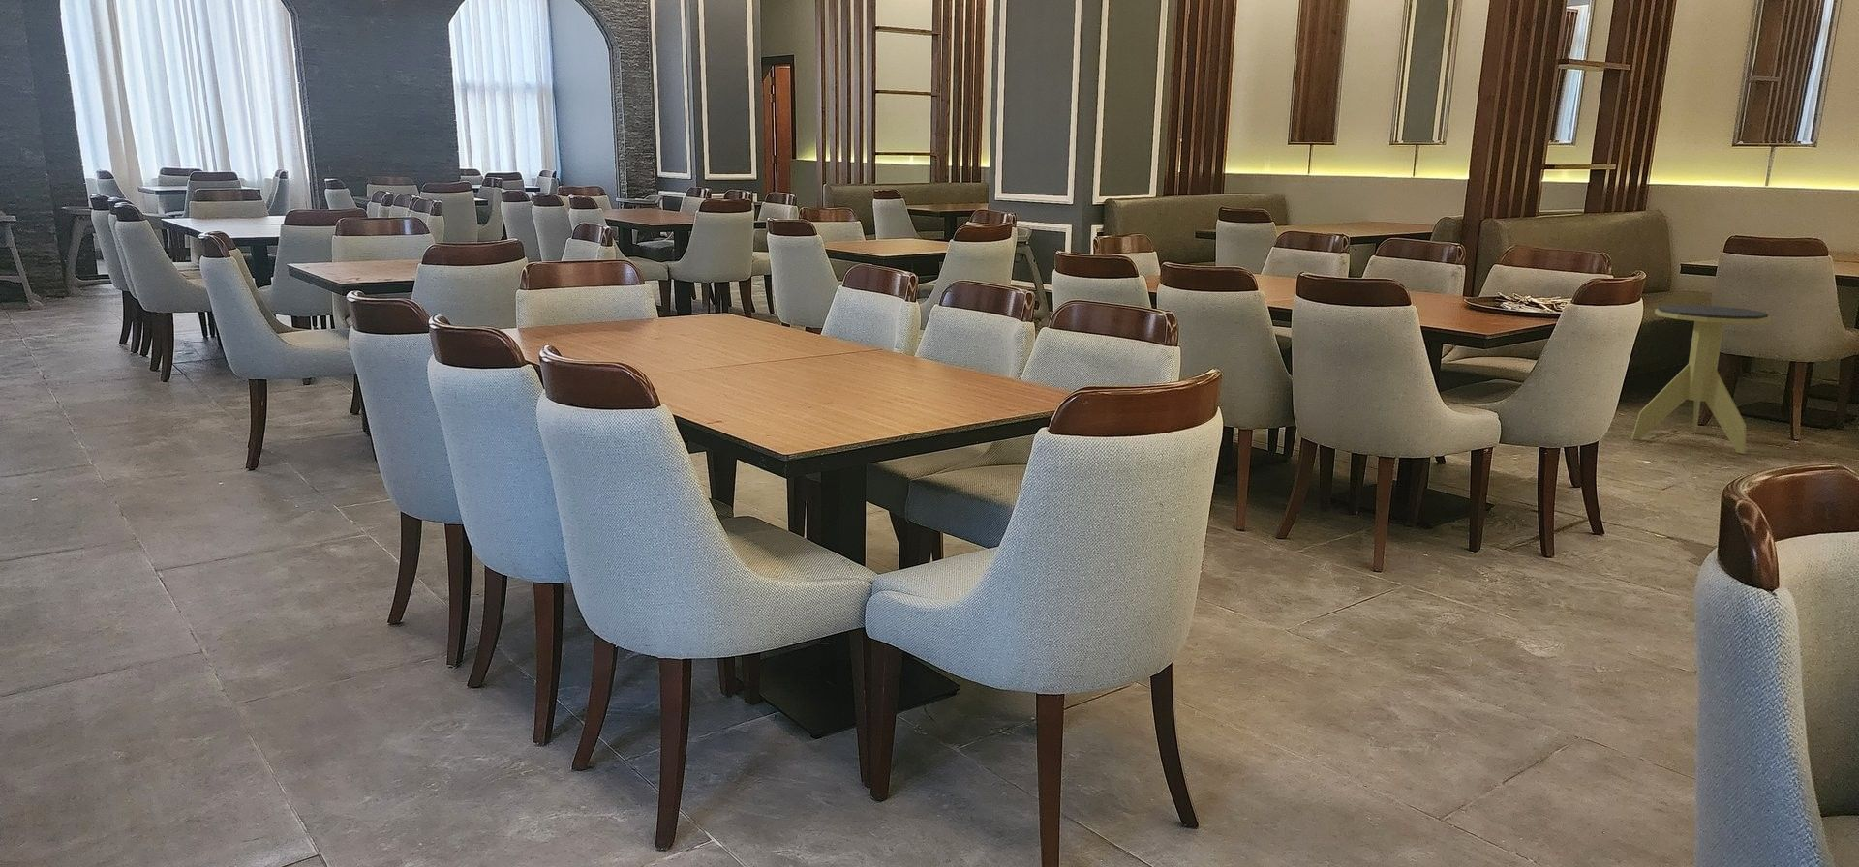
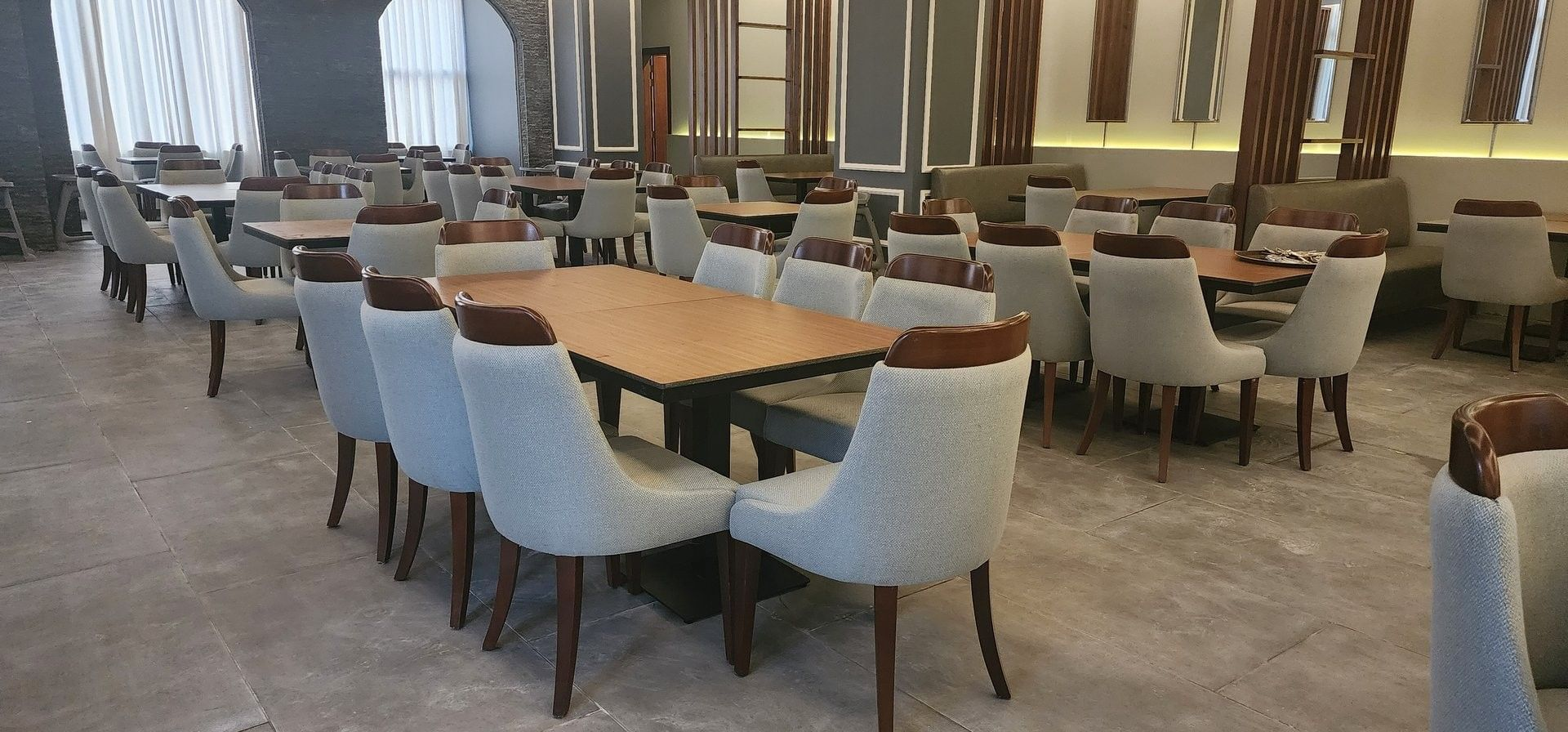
- side table (1704, 377)
